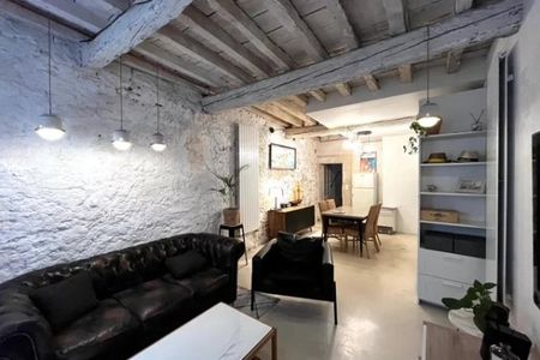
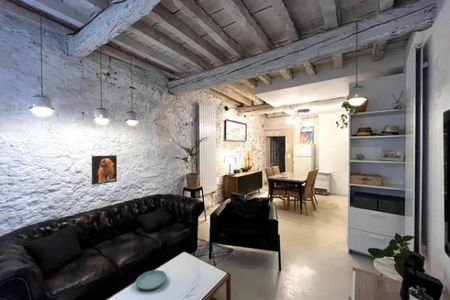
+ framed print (104, 169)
+ saucer (151, 280)
